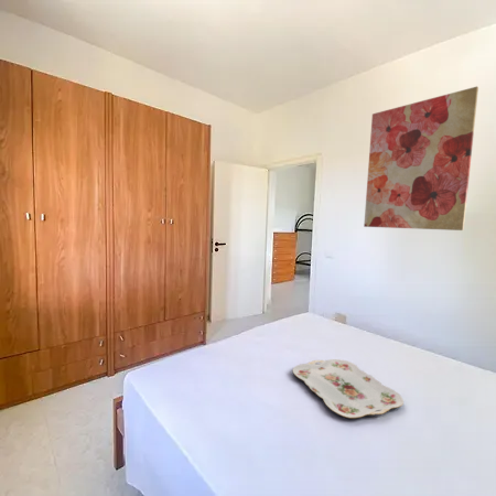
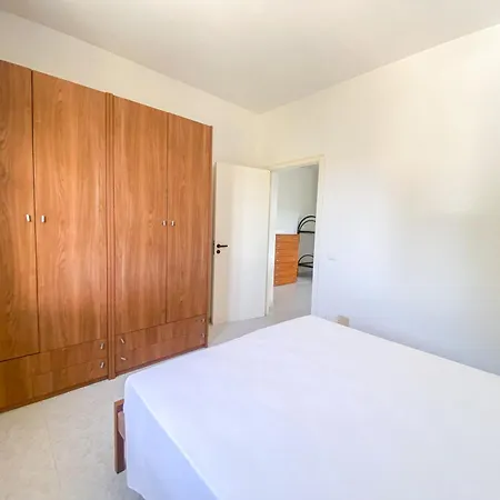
- serving tray (343, 384)
- wall art (413, 166)
